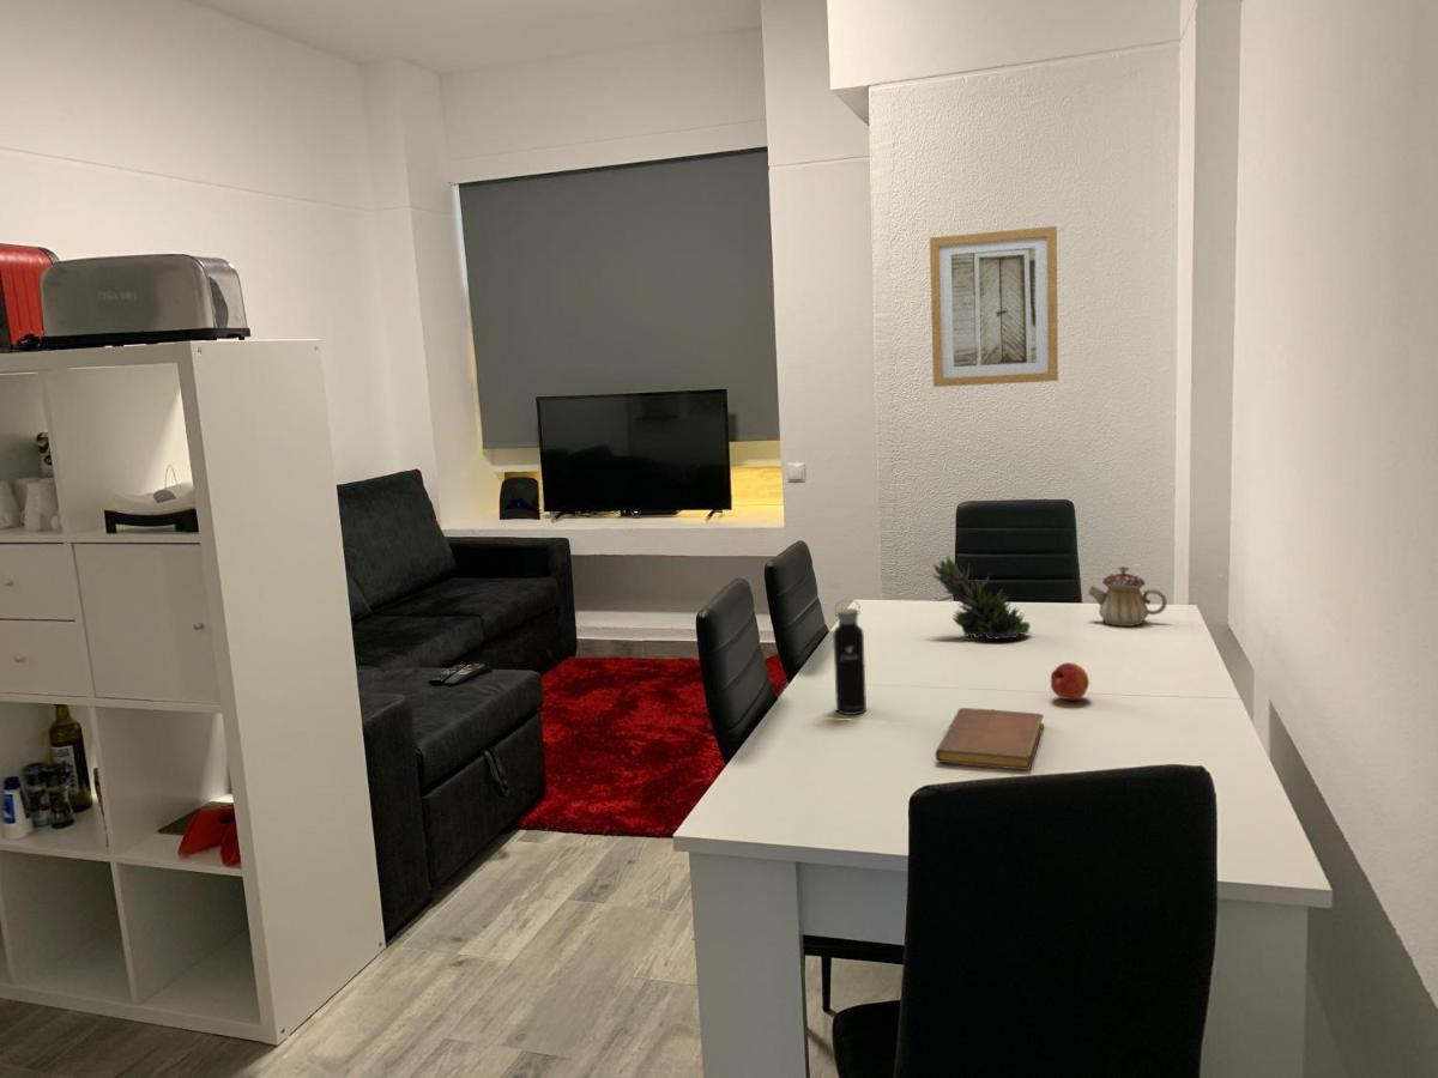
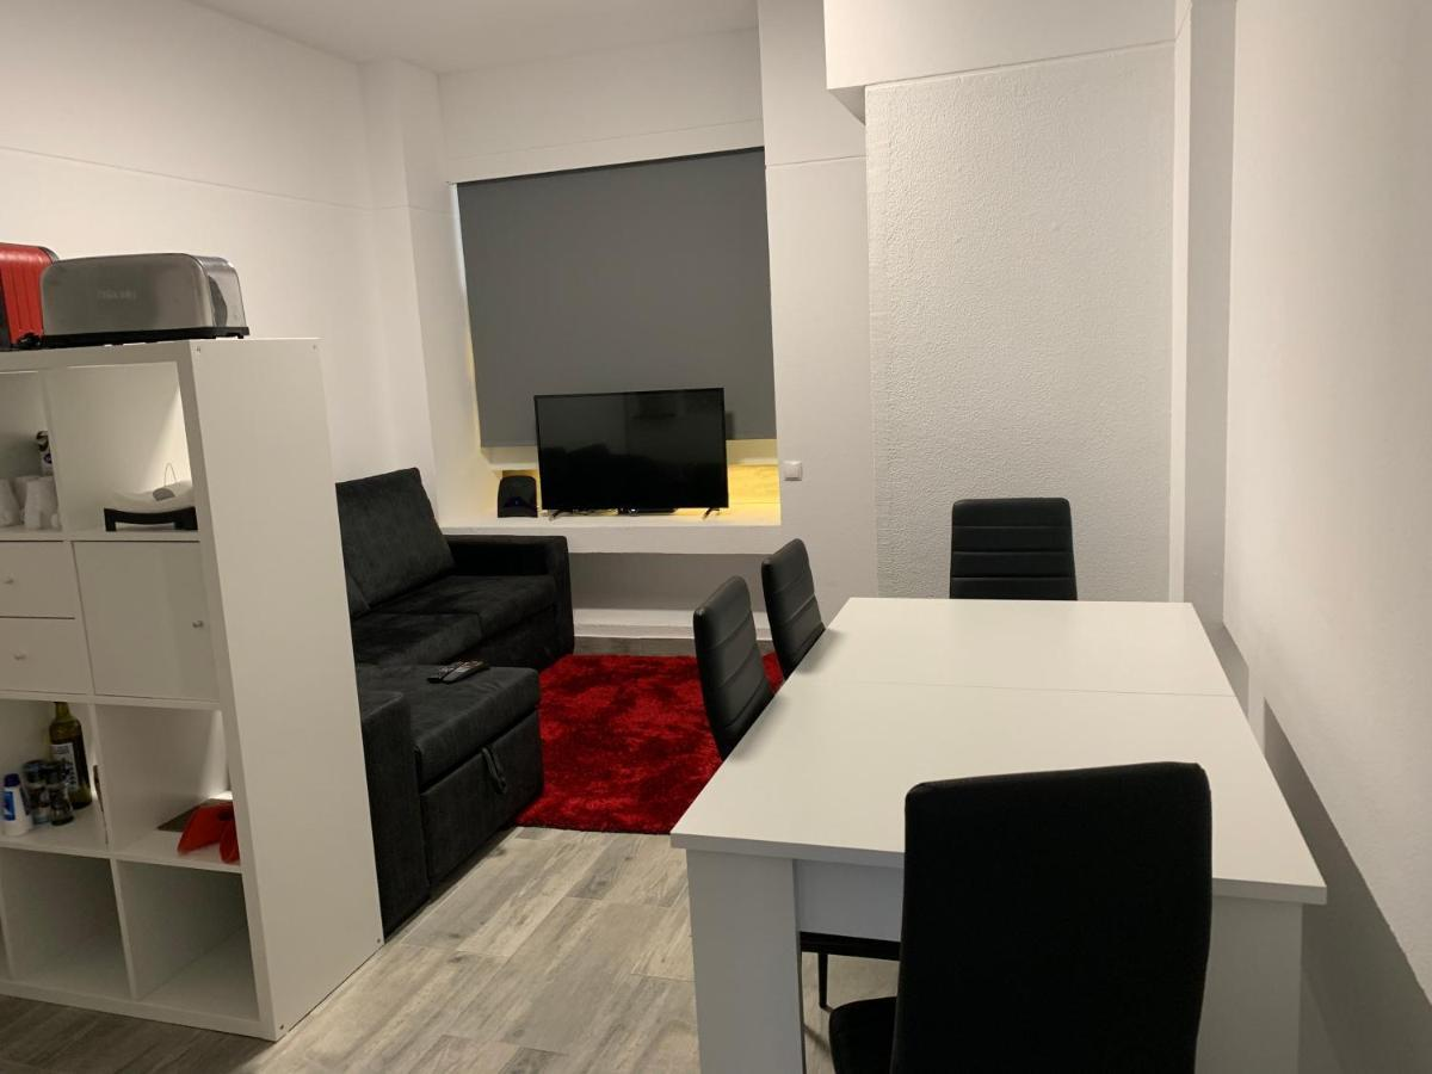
- notebook (991, 737)
- wall art (993, 308)
- water bottle (848, 655)
- teapot (1126, 594)
- fruit (1069, 680)
- succulent plant (980, 595)
